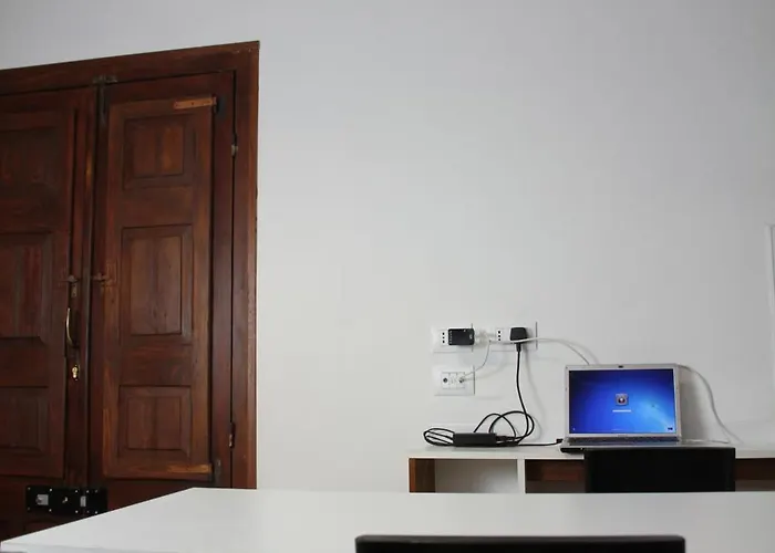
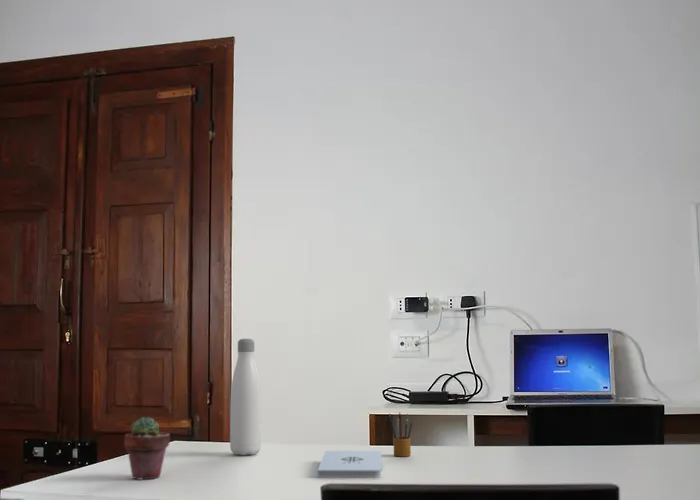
+ water bottle (245, 395)
+ pencil box (401, 433)
+ potted succulent (147, 446)
+ notepad (351, 463)
